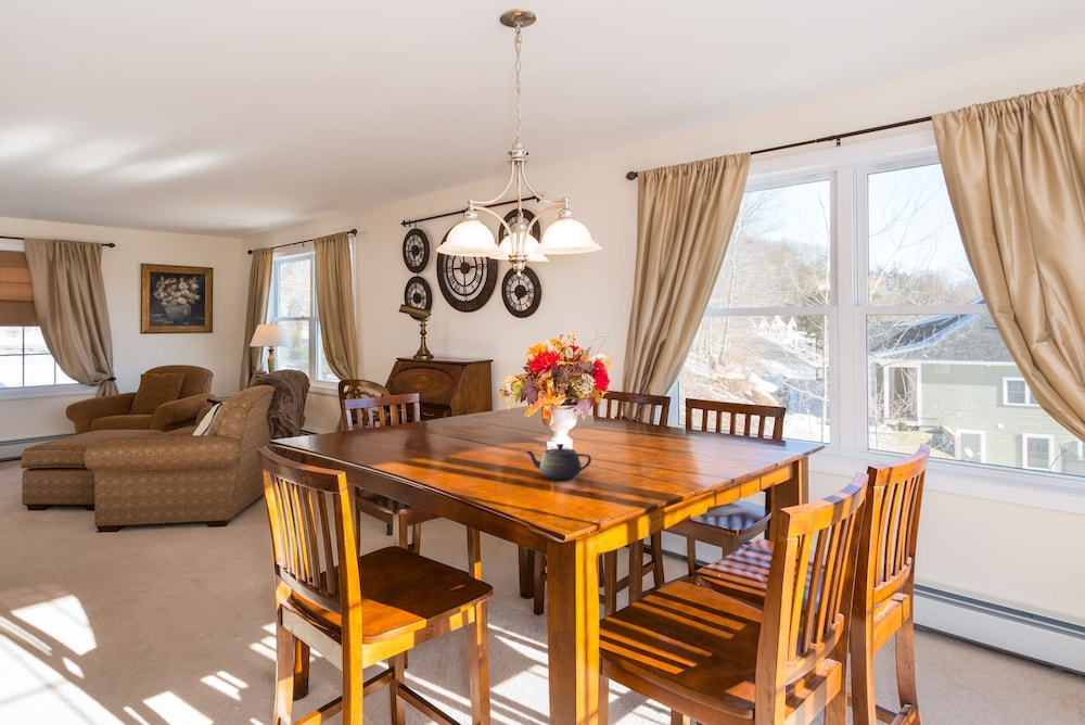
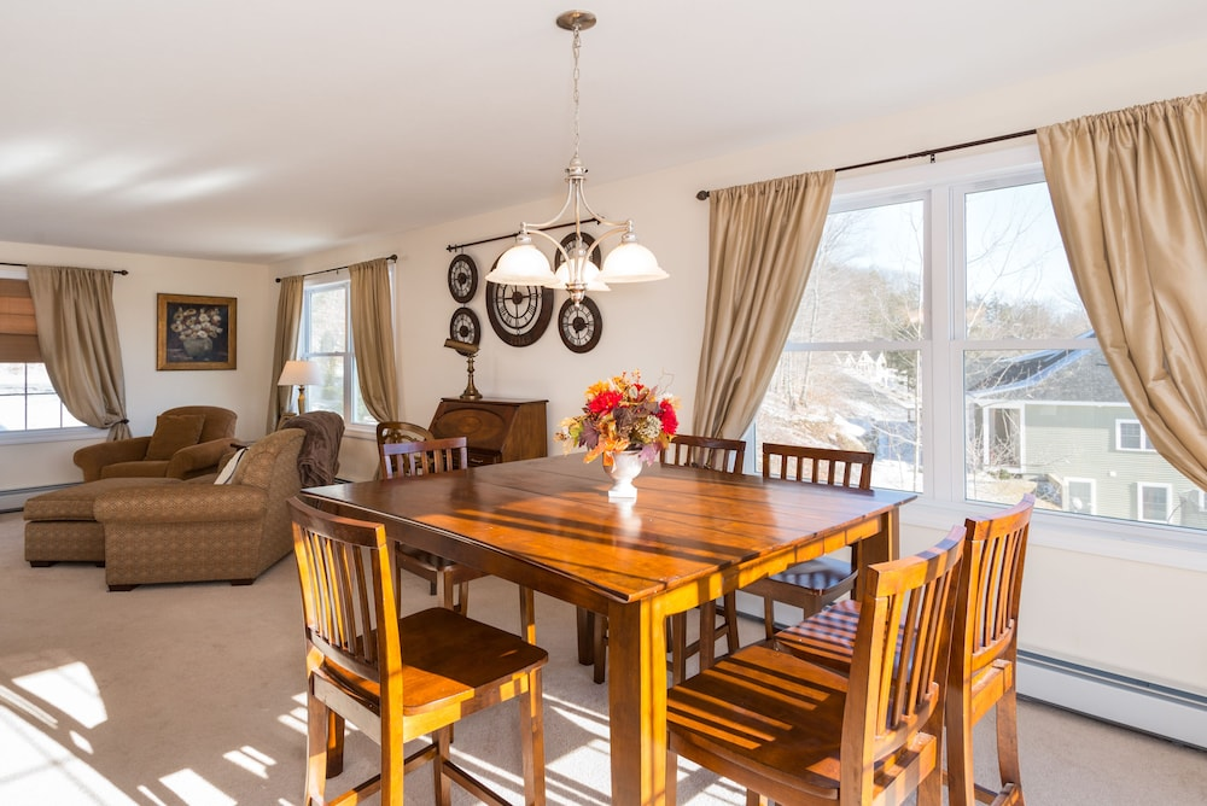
- teapot (558, 460)
